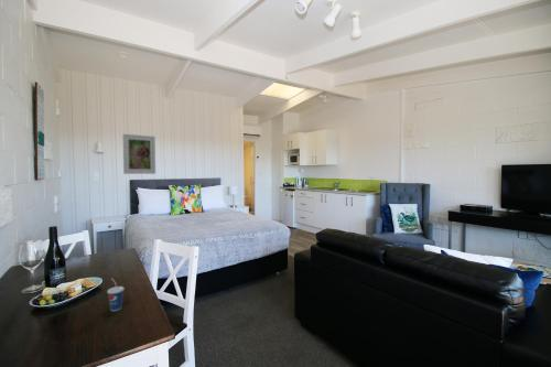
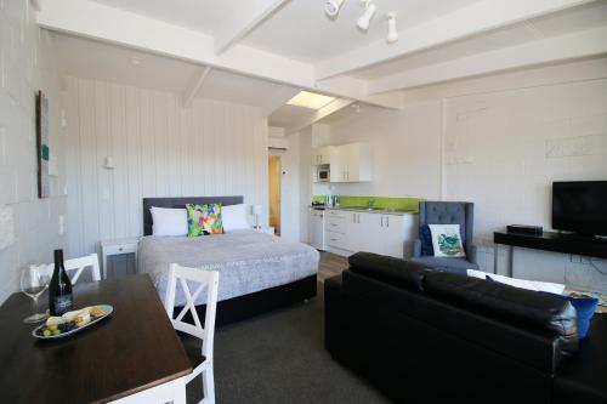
- cup (116, 293)
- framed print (139, 154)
